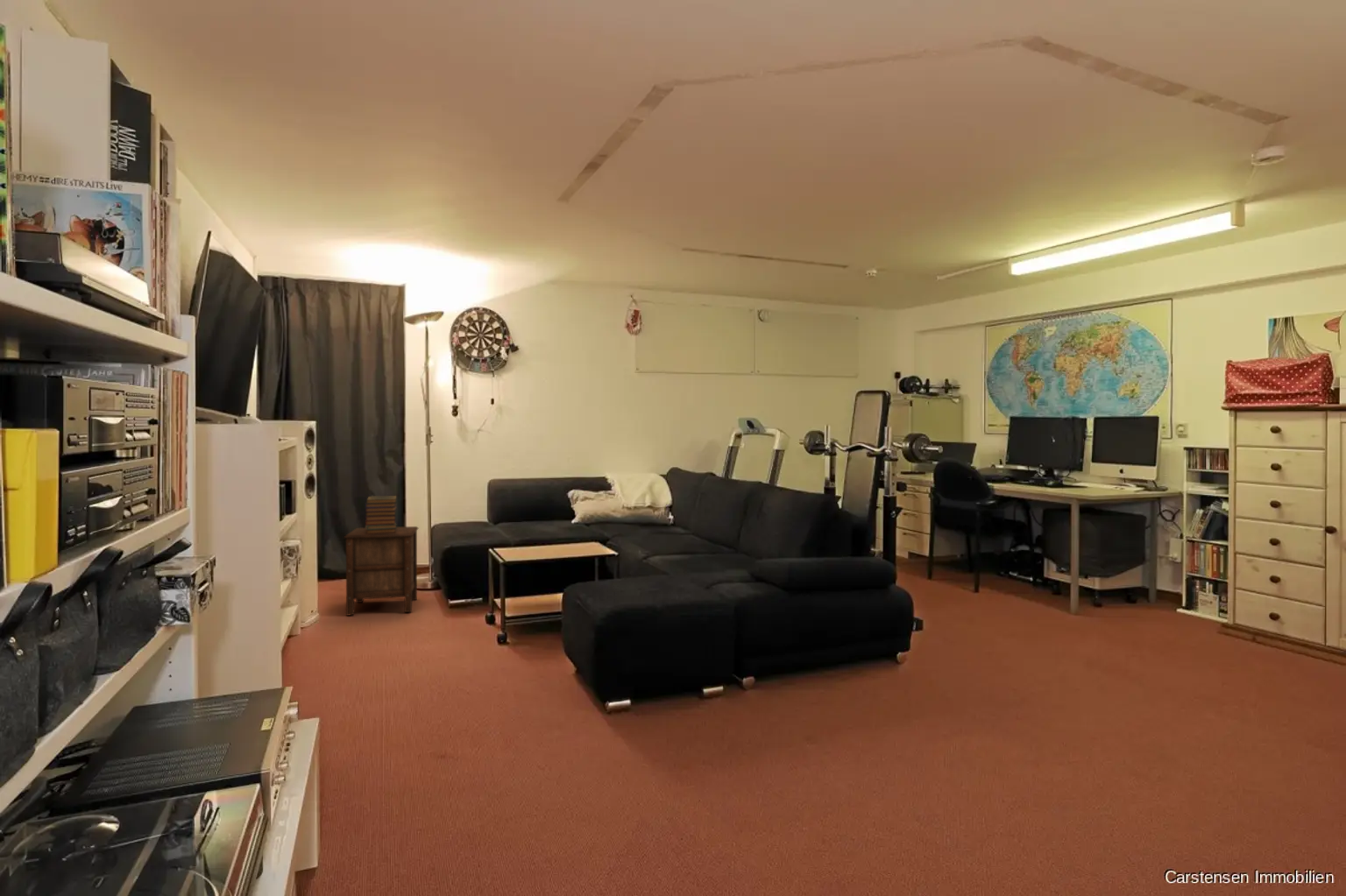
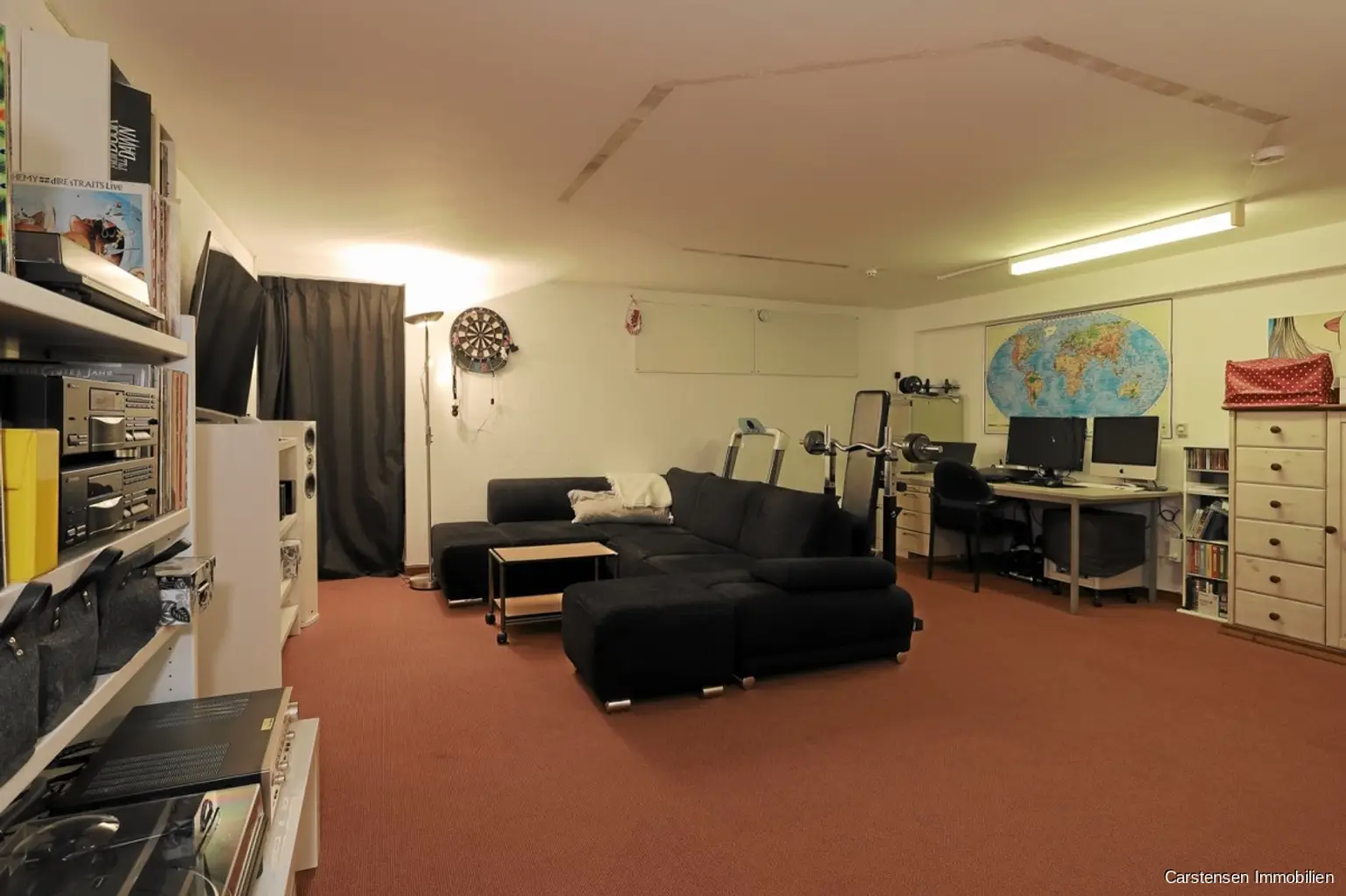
- book stack (381, 513)
- nightstand (383, 568)
